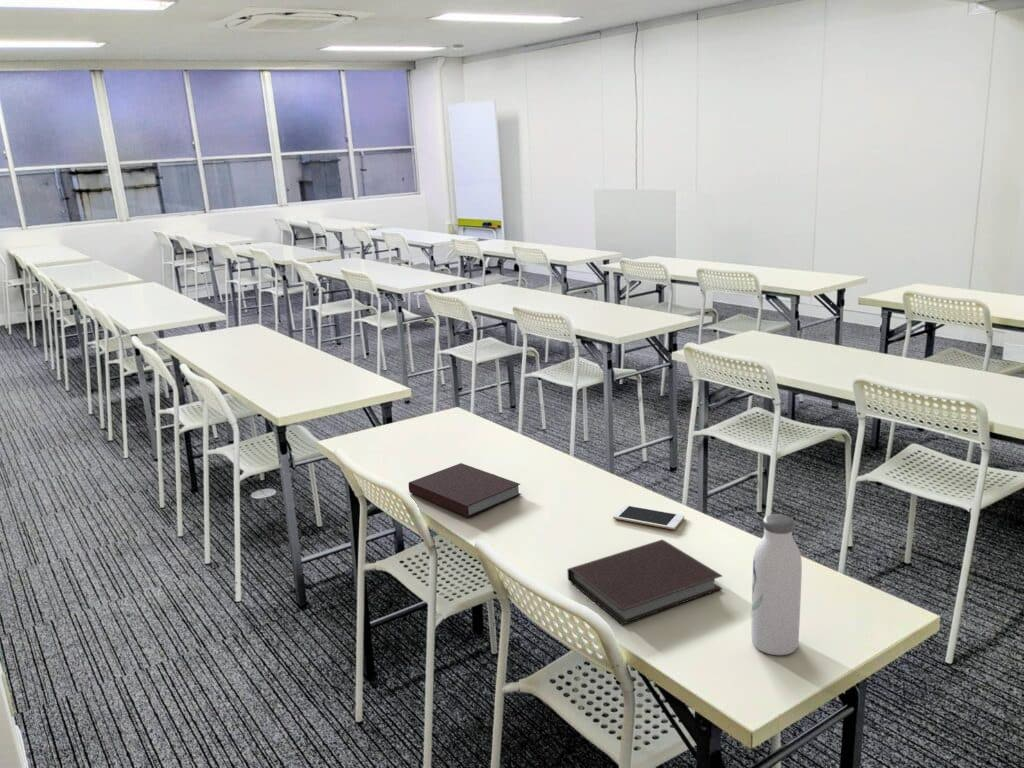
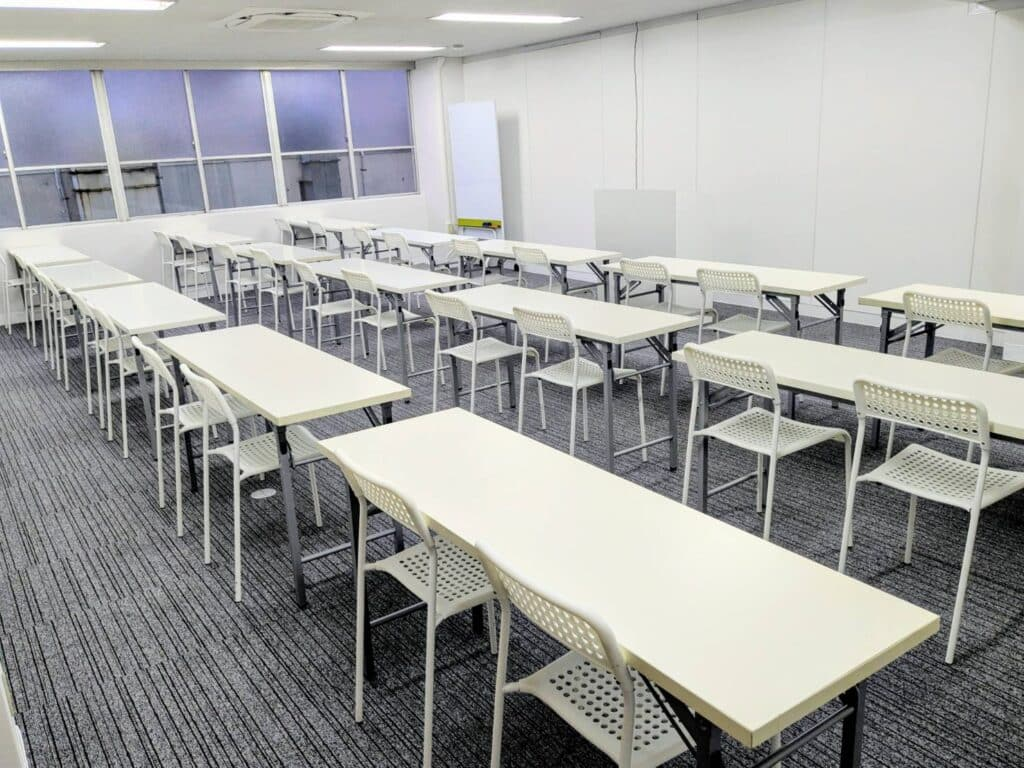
- notebook (643, 577)
- water bottle (776, 582)
- cell phone (648, 516)
- notebook (464, 488)
